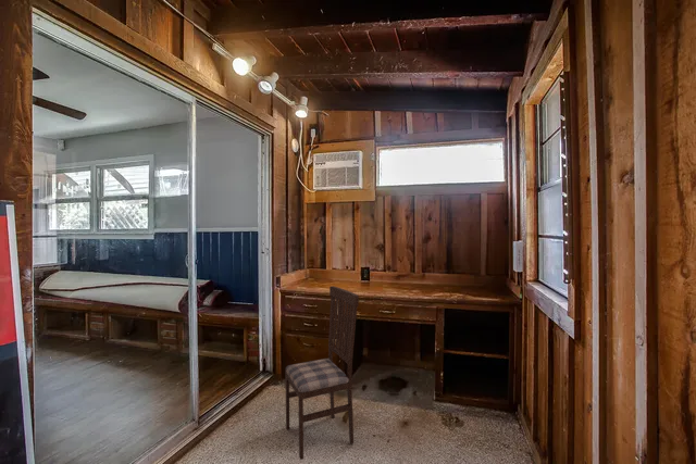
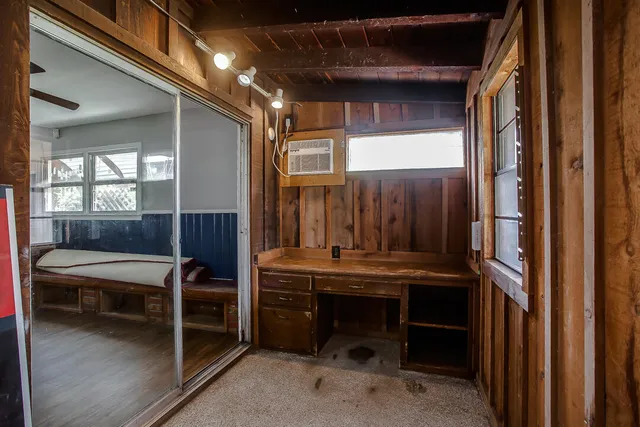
- dining chair (320, 363)
